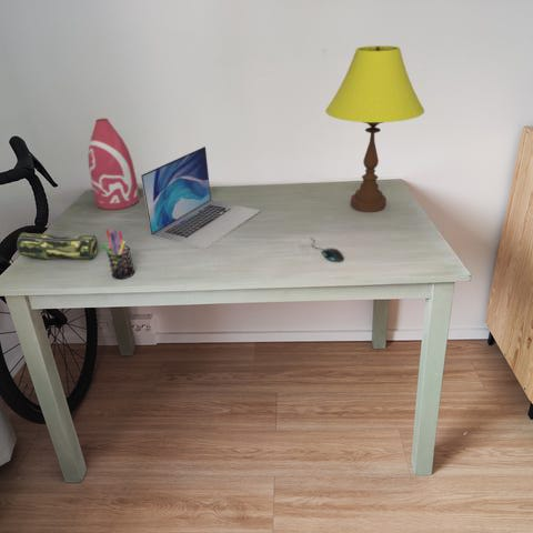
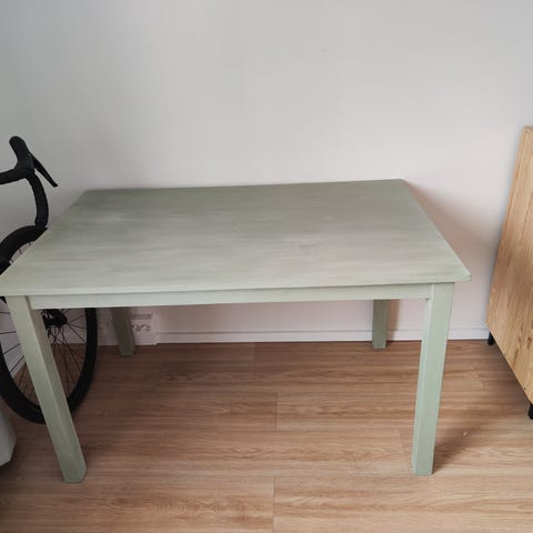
- pen holder (115, 253)
- bottle (110, 162)
- laptop (204, 194)
- pencil case (60, 244)
- mouse (328, 248)
- table lamp (372, 131)
